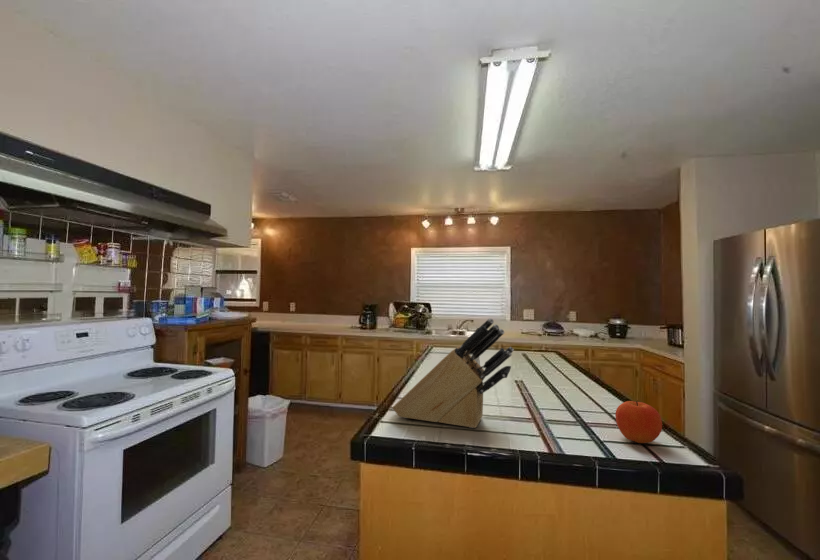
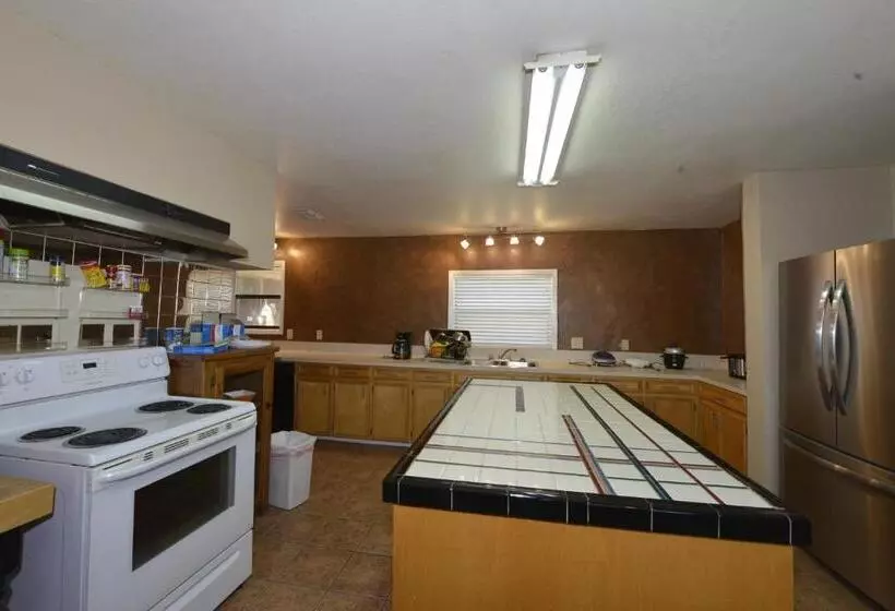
- knife block (453, 368)
- fruit (638, 421)
